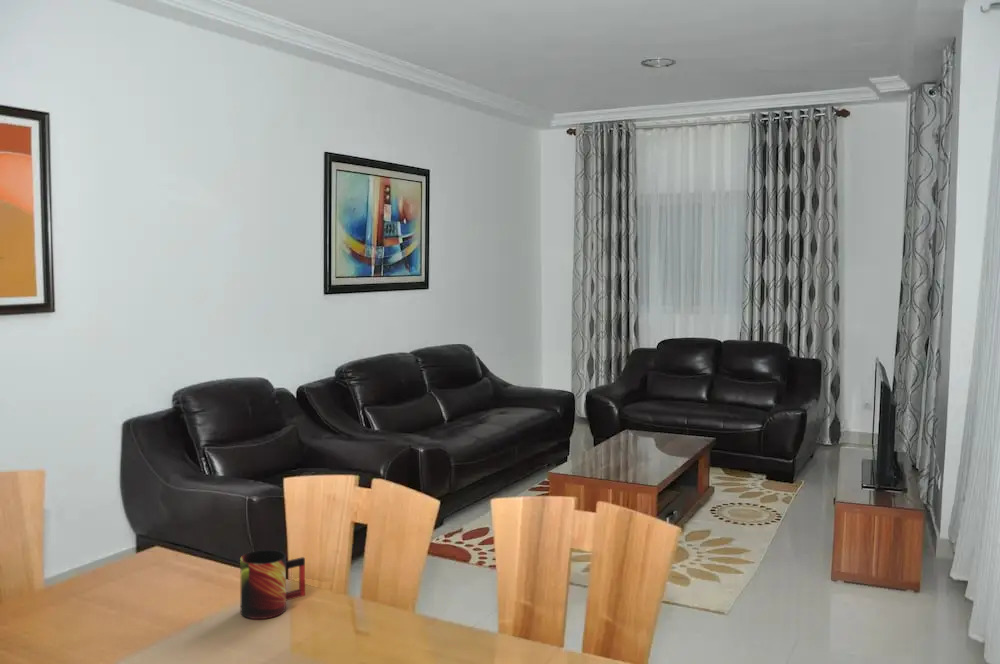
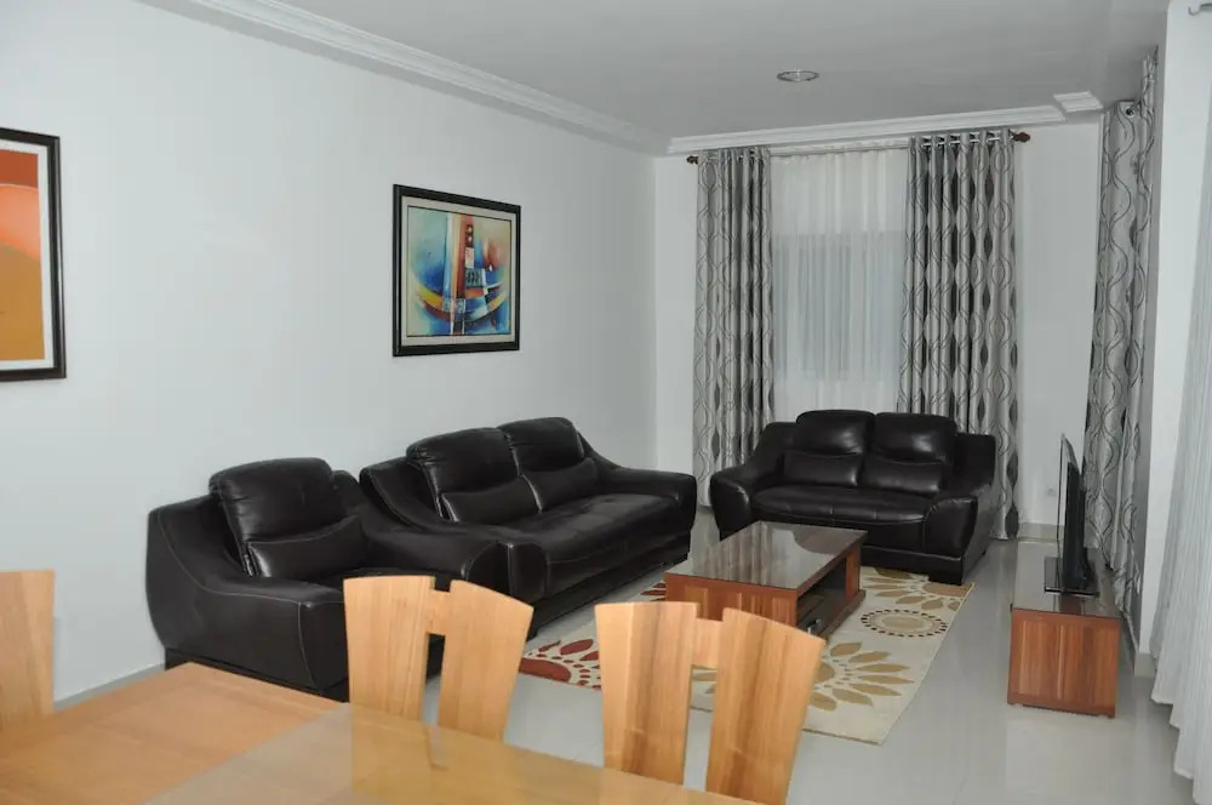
- mug (269, 580)
